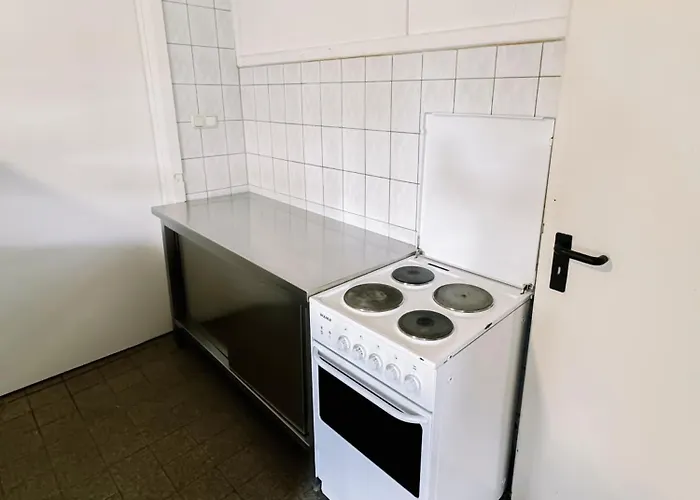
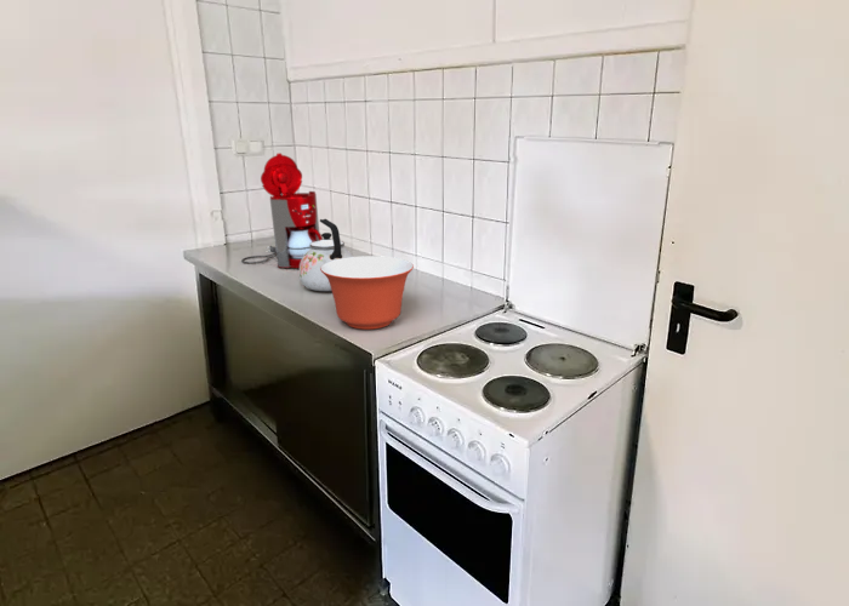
+ kettle (326, 253)
+ mixing bowl (367, 293)
+ coffee maker (275, 208)
